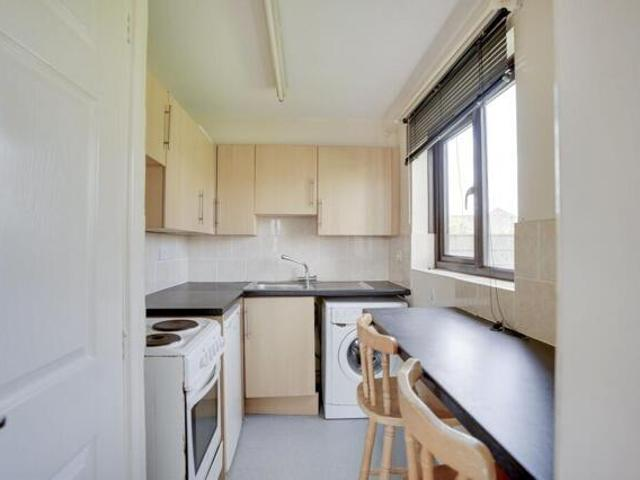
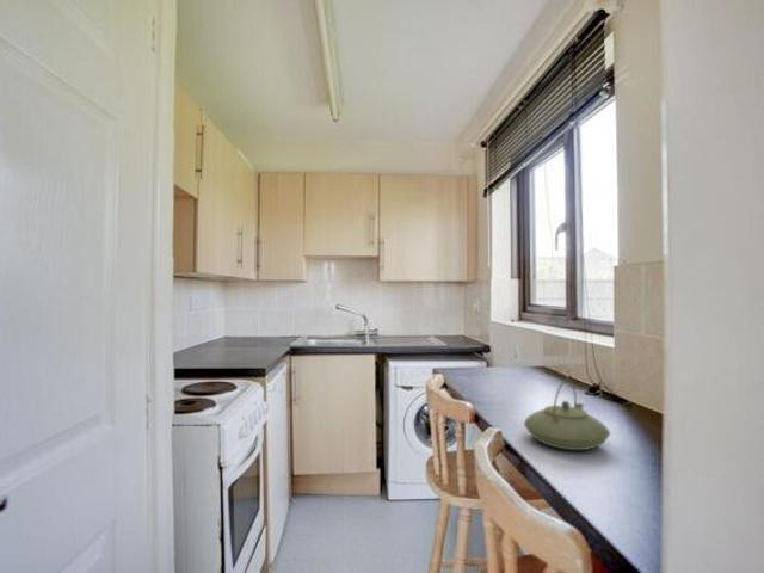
+ teapot (567, 408)
